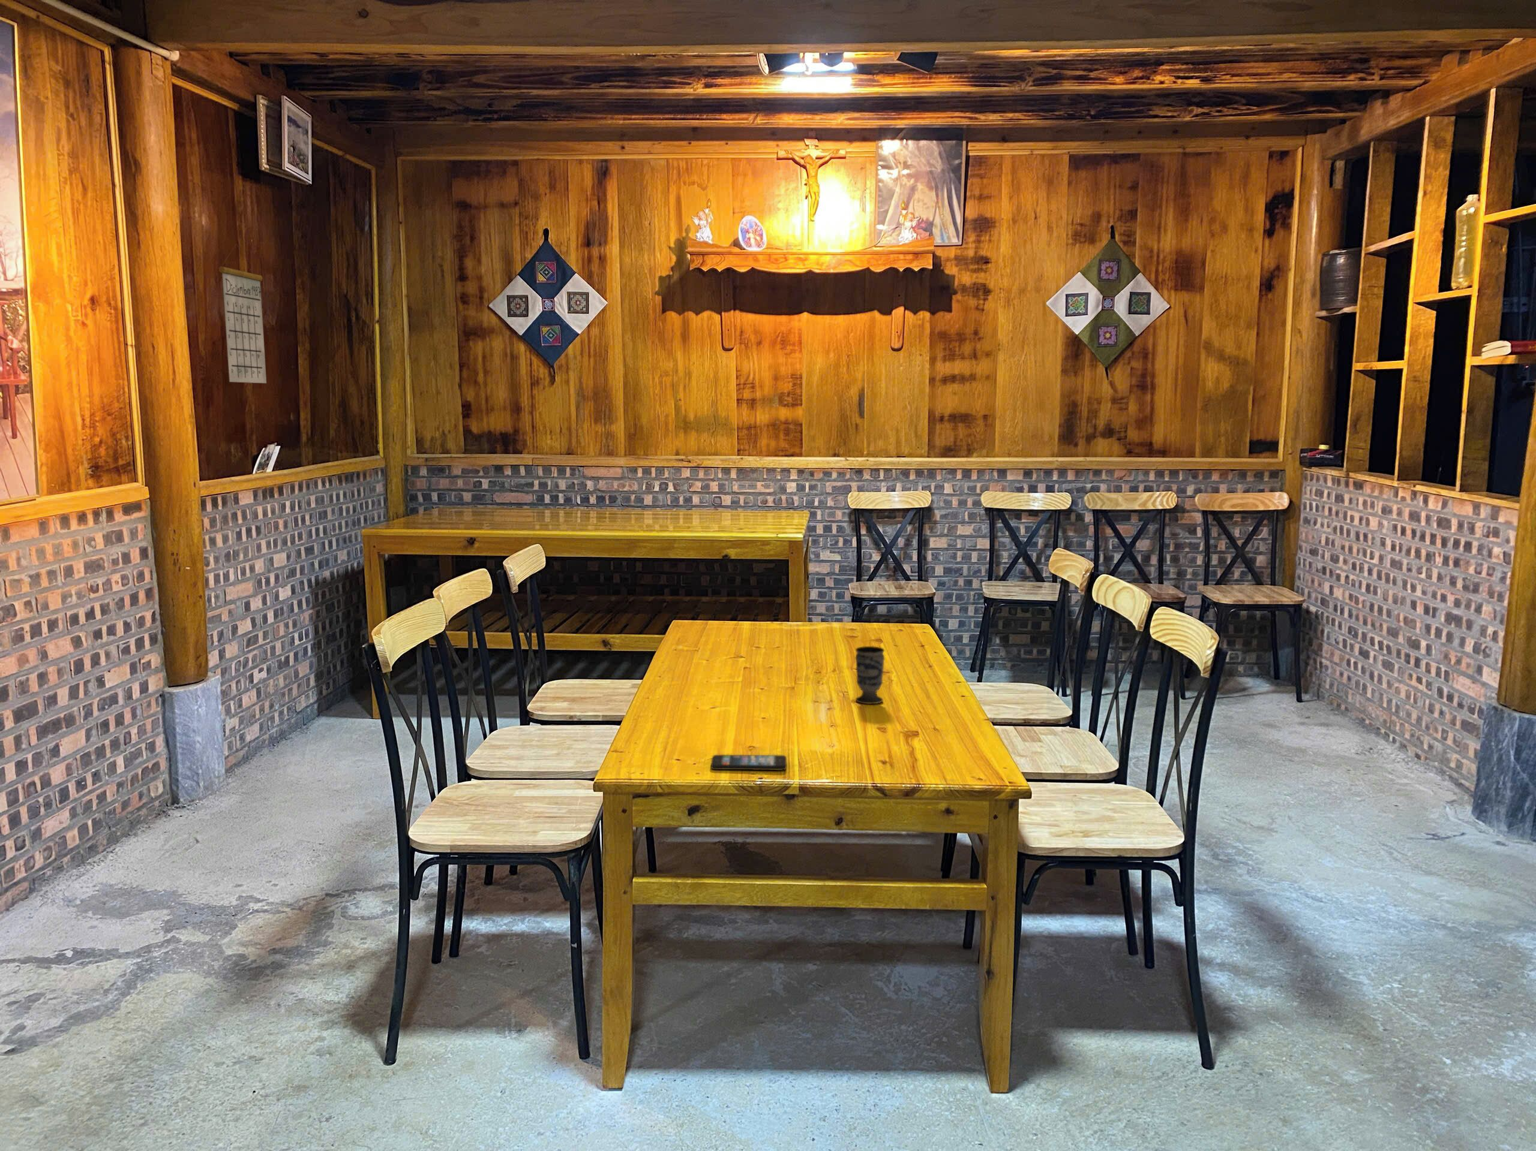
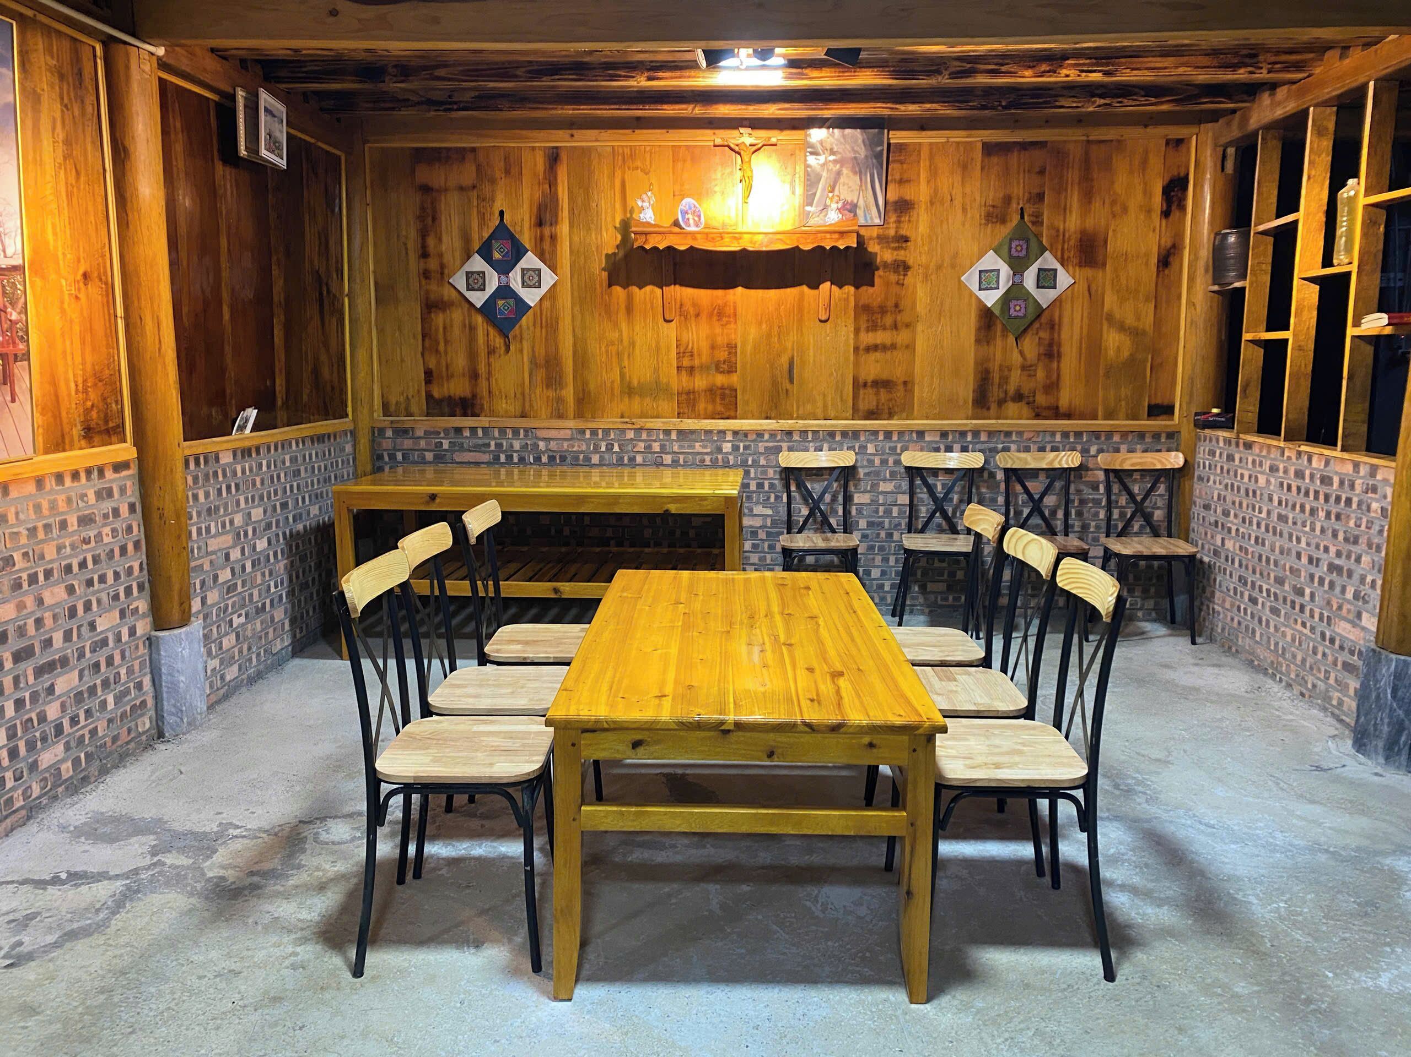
- calendar (243, 313)
- smartphone (749, 762)
- cup (870, 675)
